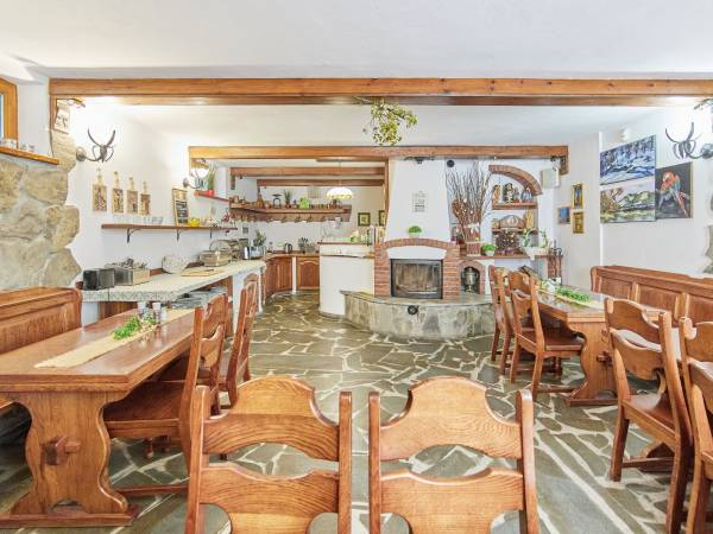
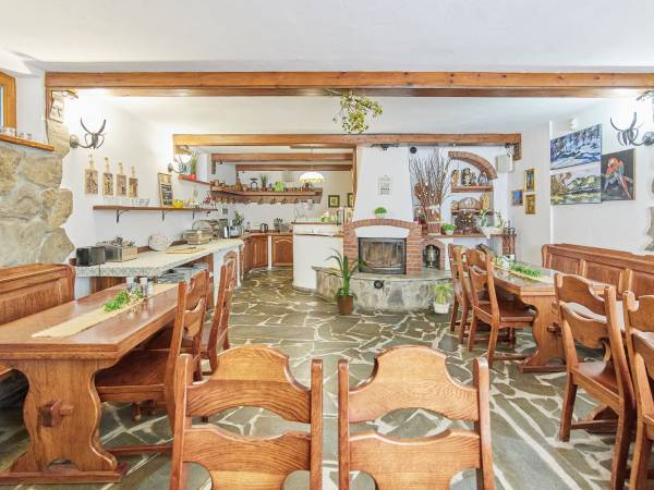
+ potted plant (440, 297)
+ house plant (348, 281)
